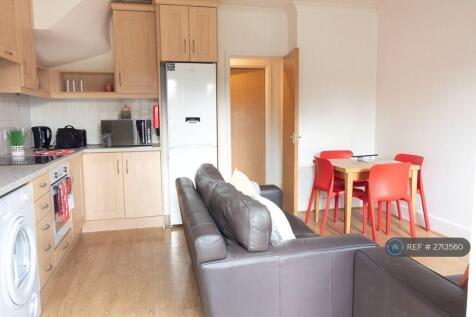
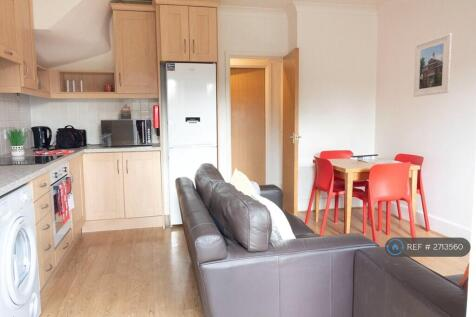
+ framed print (431, 67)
